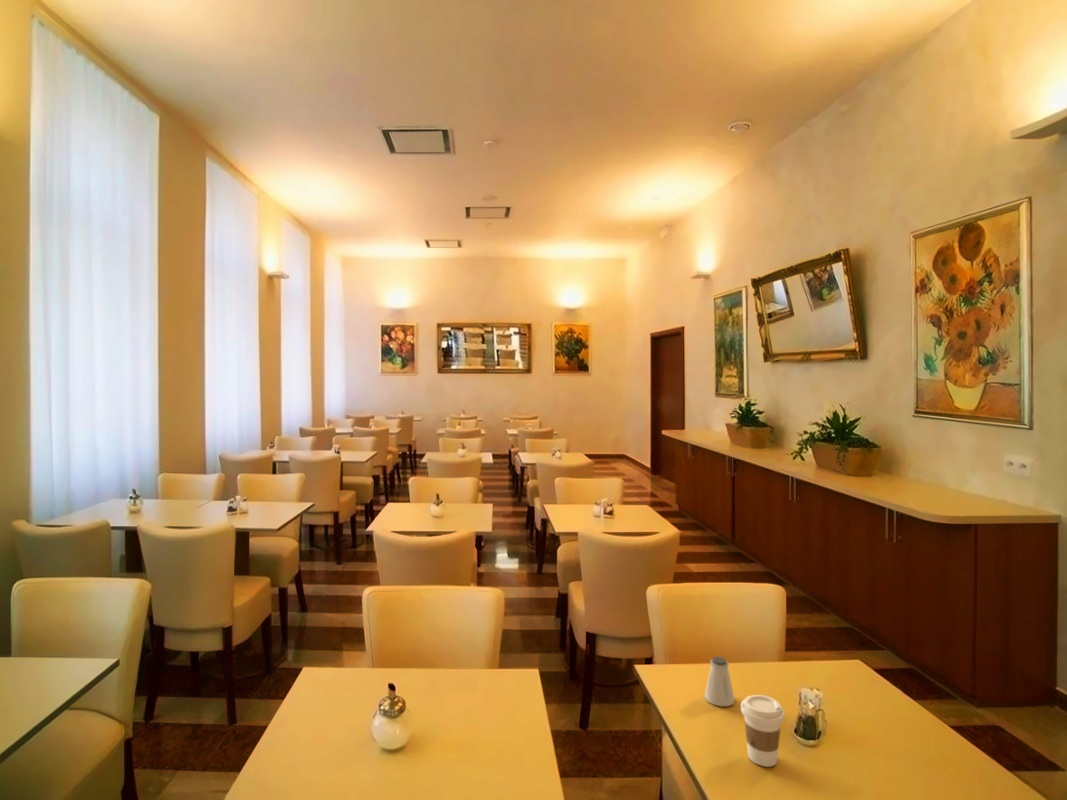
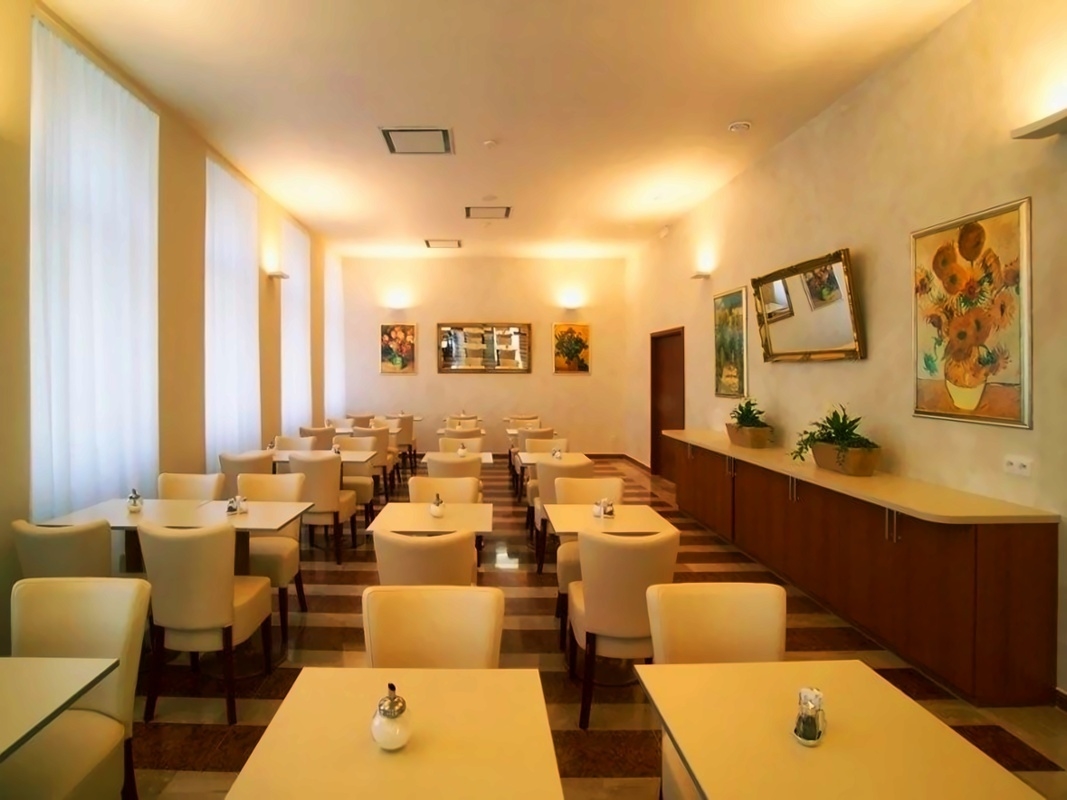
- coffee cup (762, 730)
- saltshaker (719, 679)
